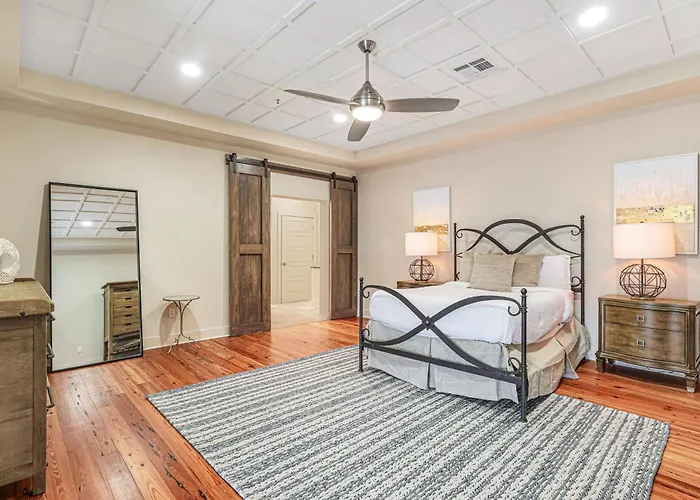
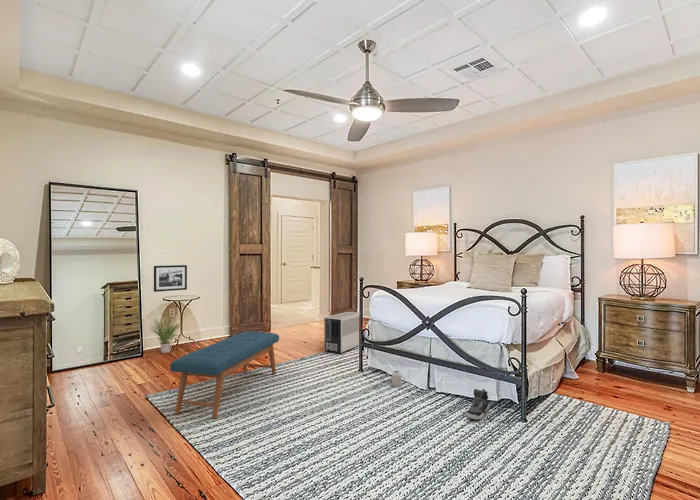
+ air purifier (344, 331)
+ picture frame (170, 278)
+ sneaker (477, 402)
+ bench (232, 366)
+ watering can (394, 377)
+ potted plant (165, 334)
